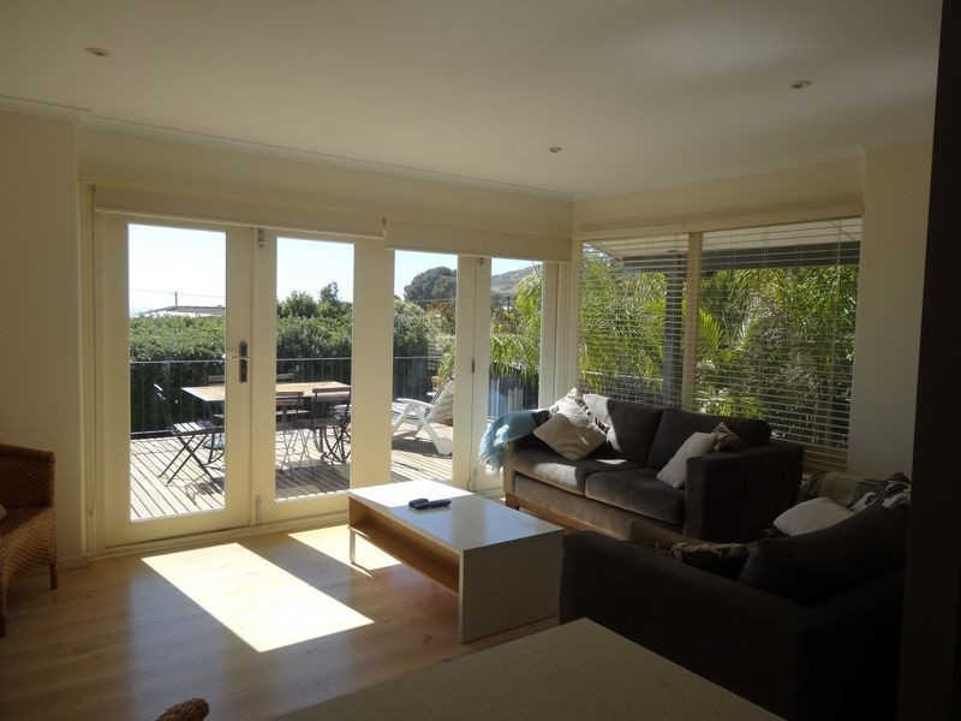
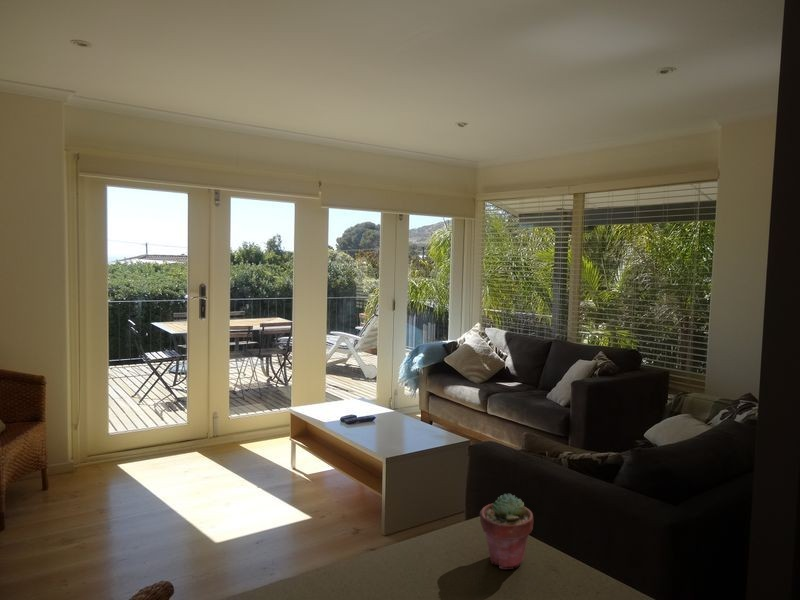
+ potted succulent (506, 526)
